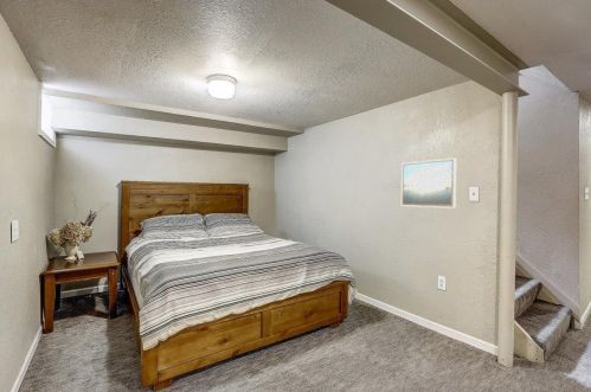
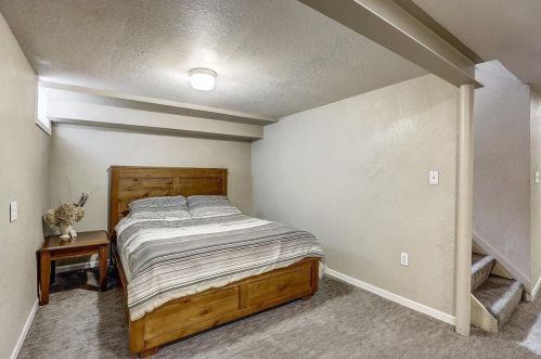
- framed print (426, 184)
